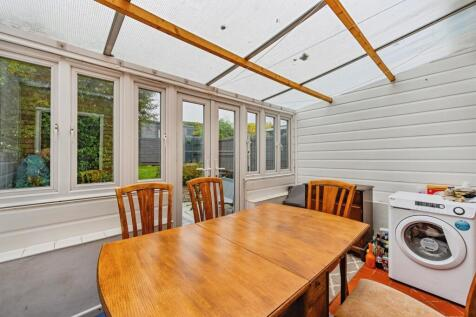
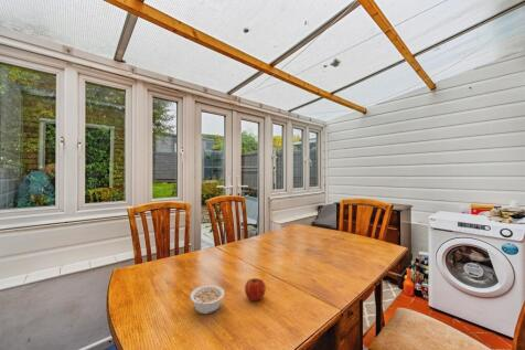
+ legume (207, 299)
+ fruit (255, 287)
